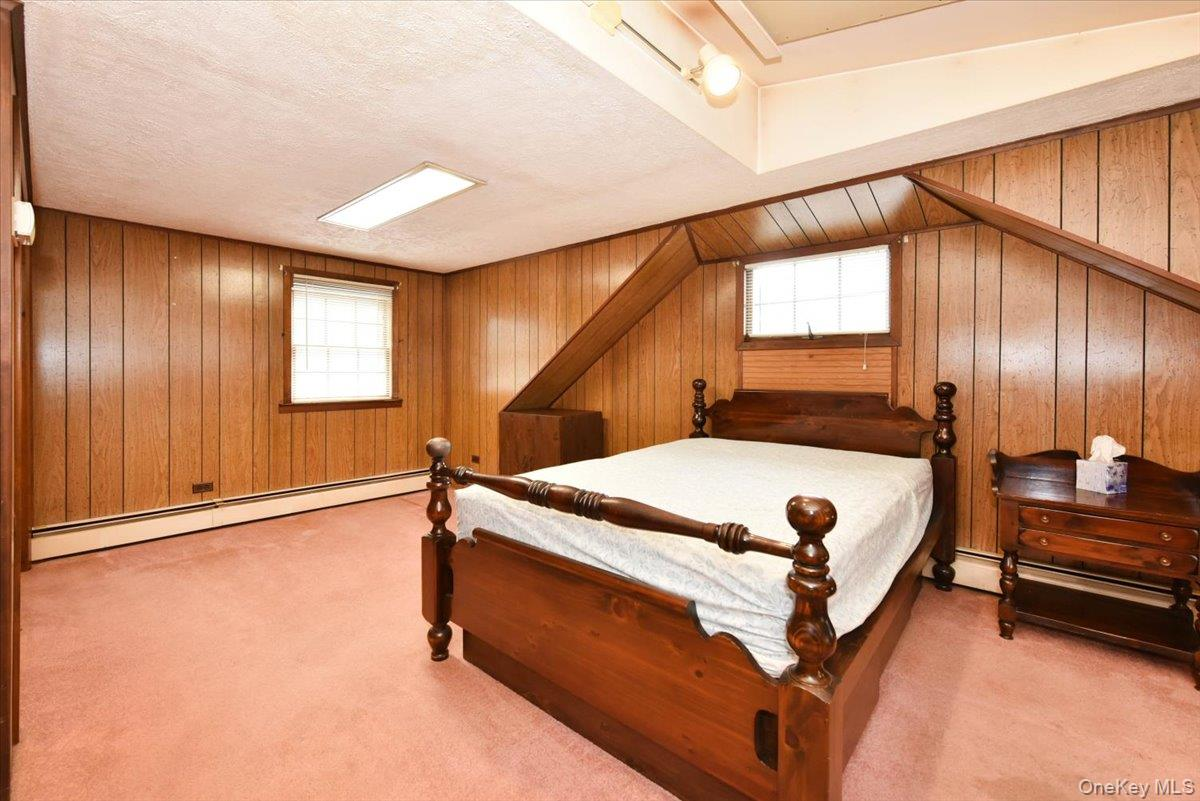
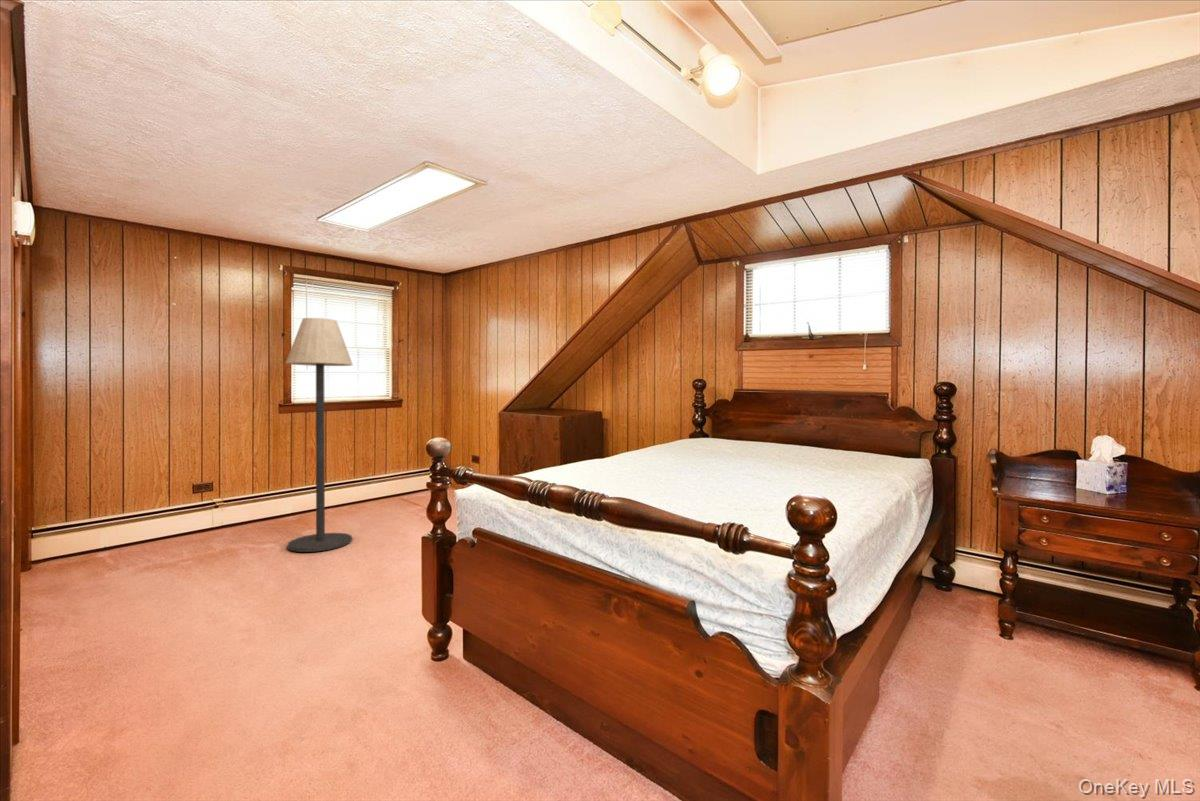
+ floor lamp (320, 431)
